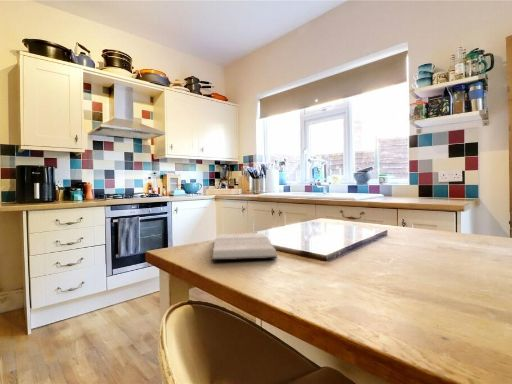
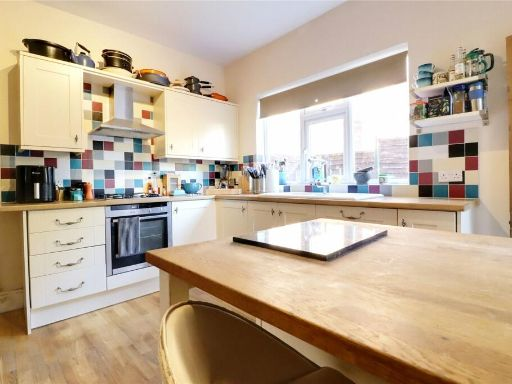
- hardback book (242, 243)
